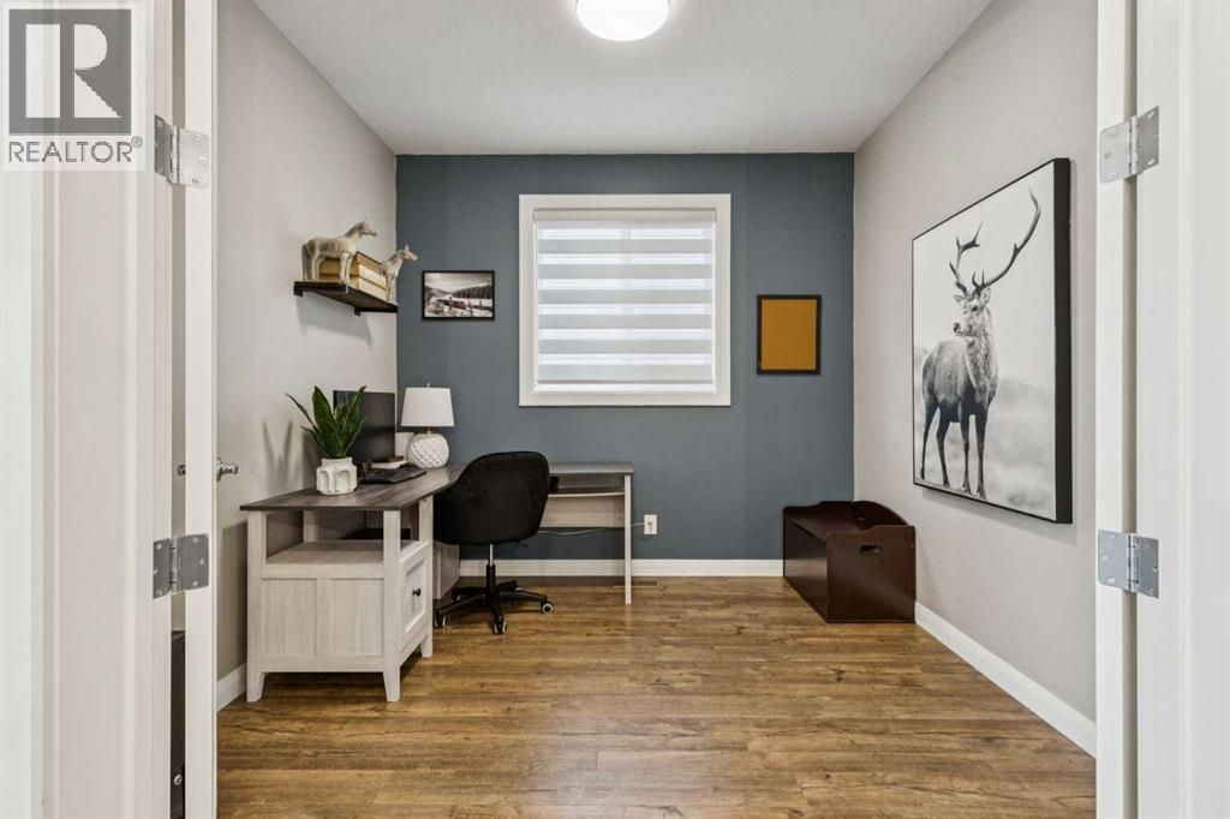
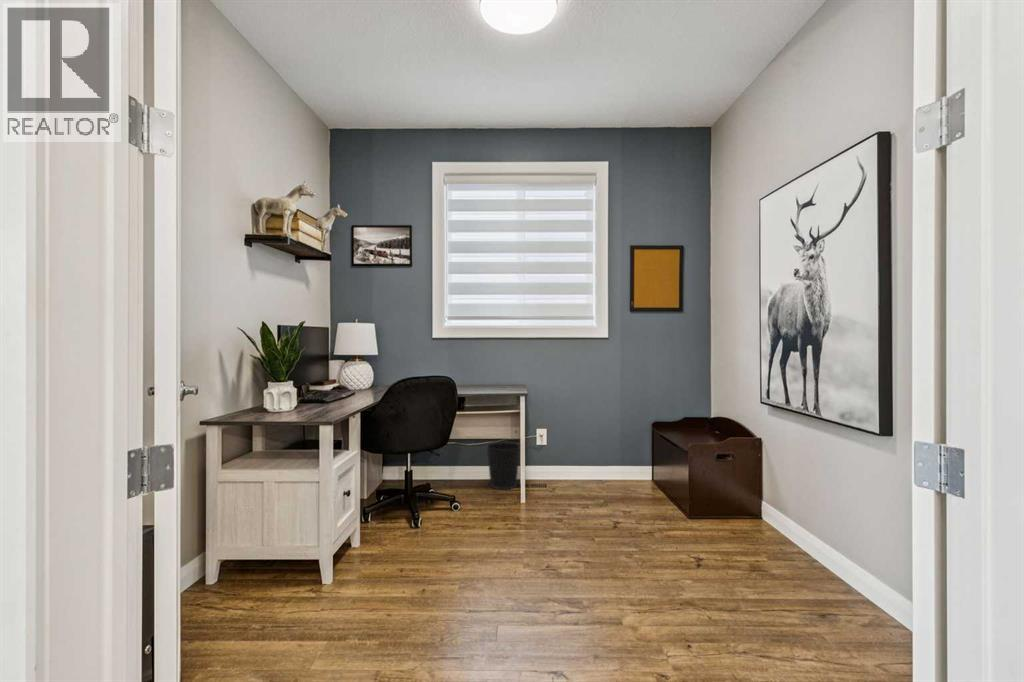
+ wastebasket (503, 465)
